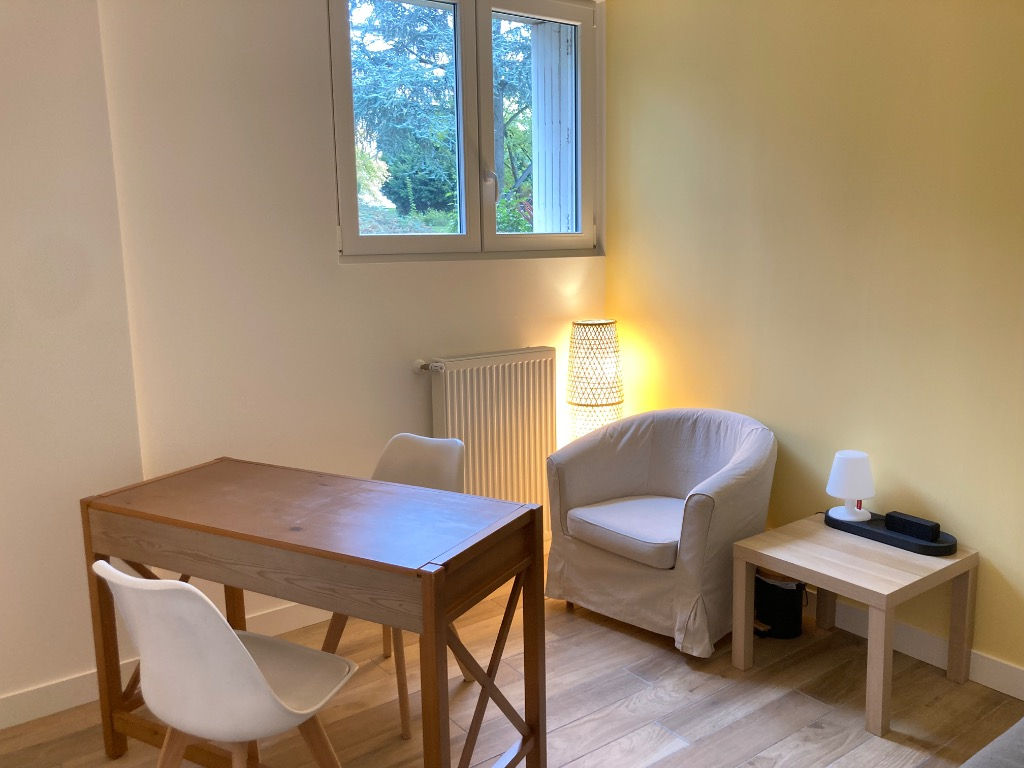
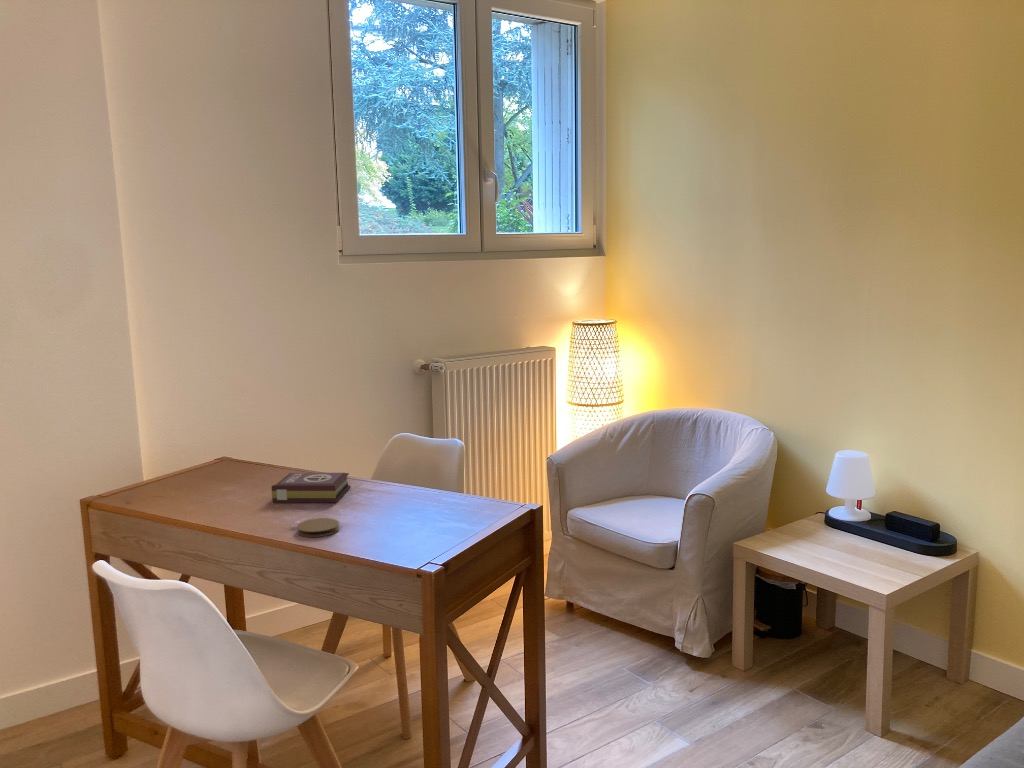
+ book (311, 486)
+ coaster (318, 527)
